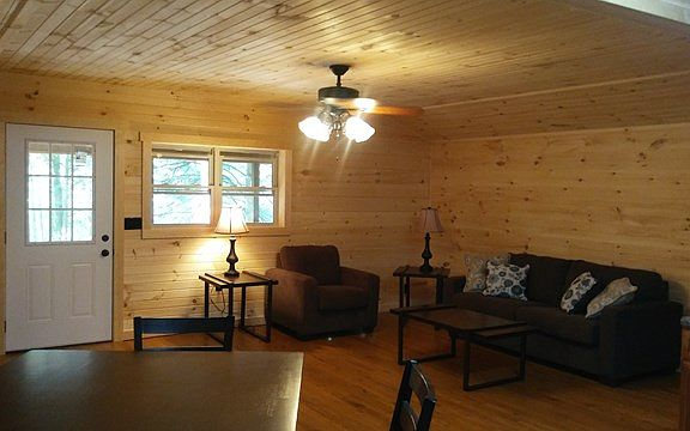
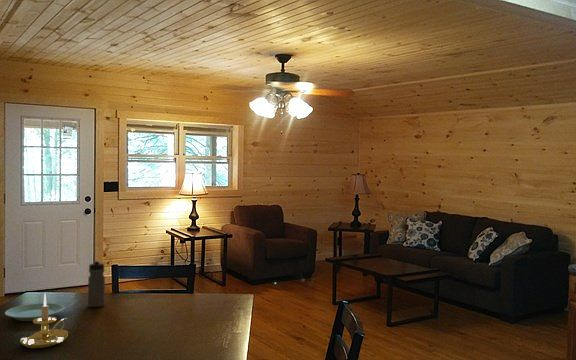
+ candle holder (47, 316)
+ plate (35, 312)
+ water bottle (96, 282)
